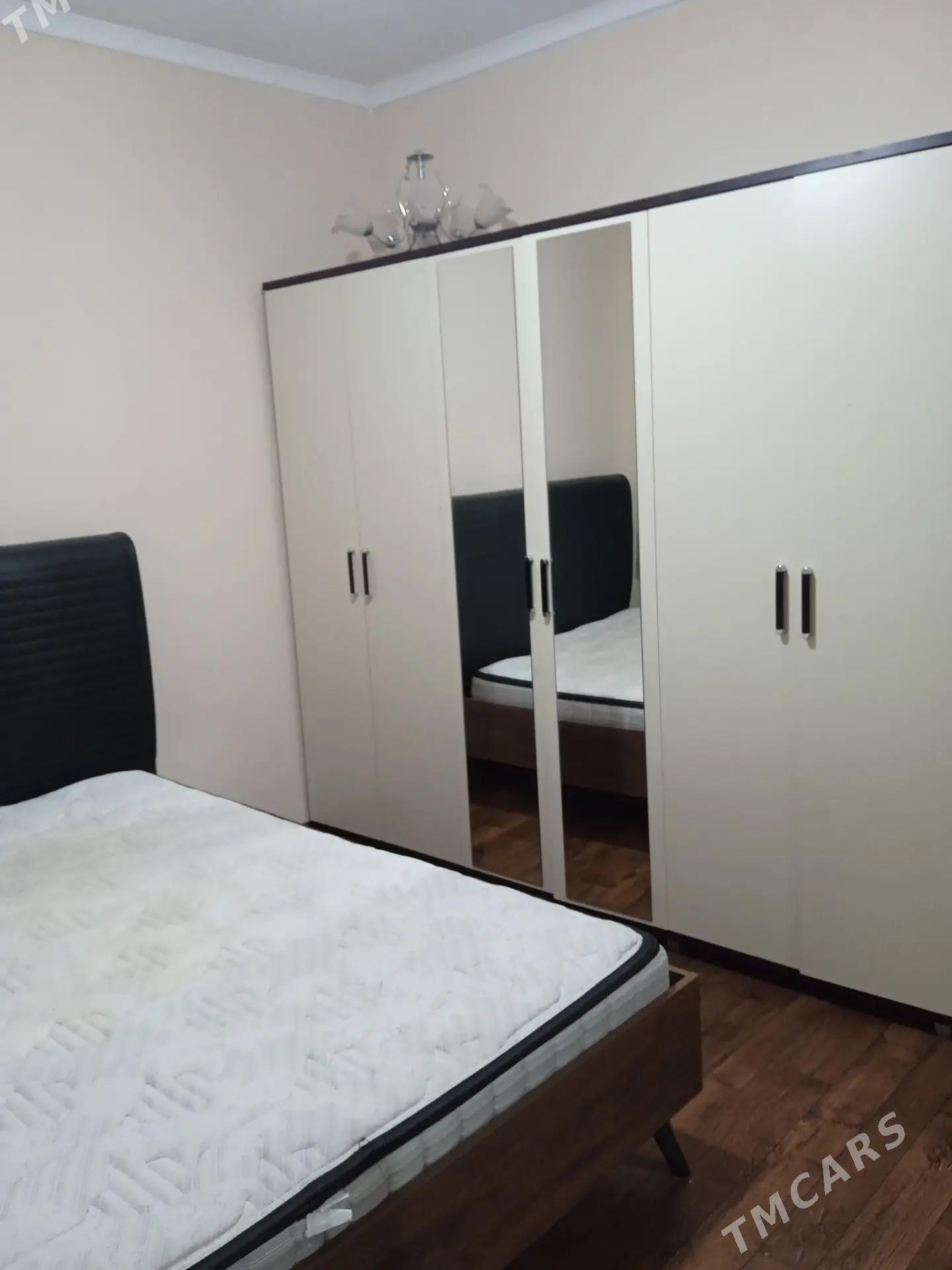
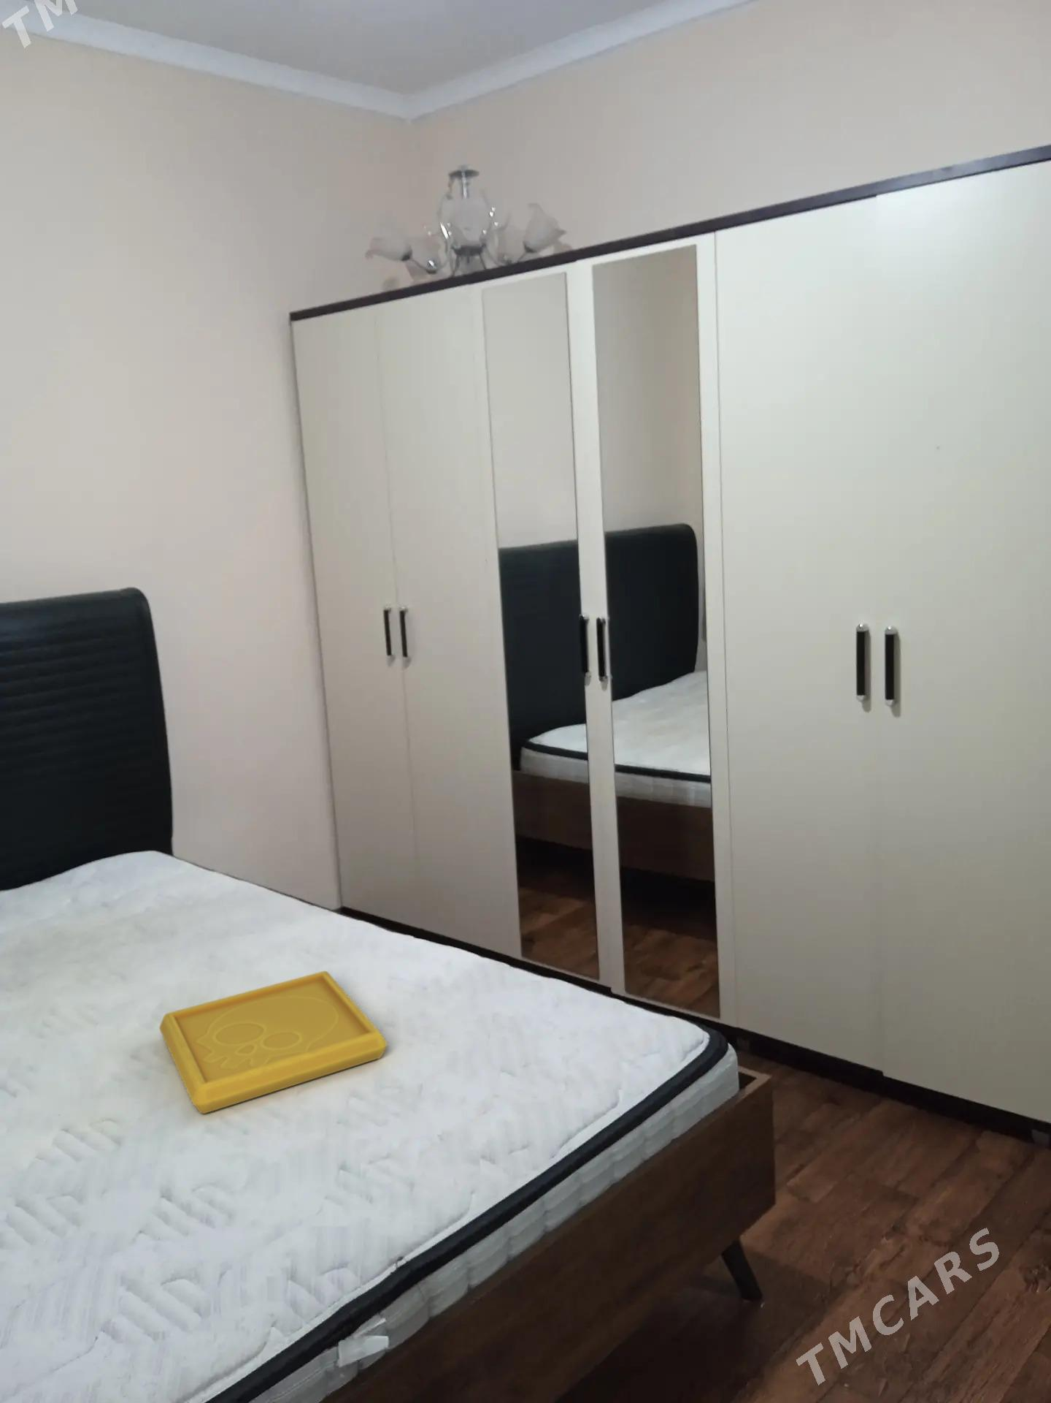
+ serving tray (270, 1035)
